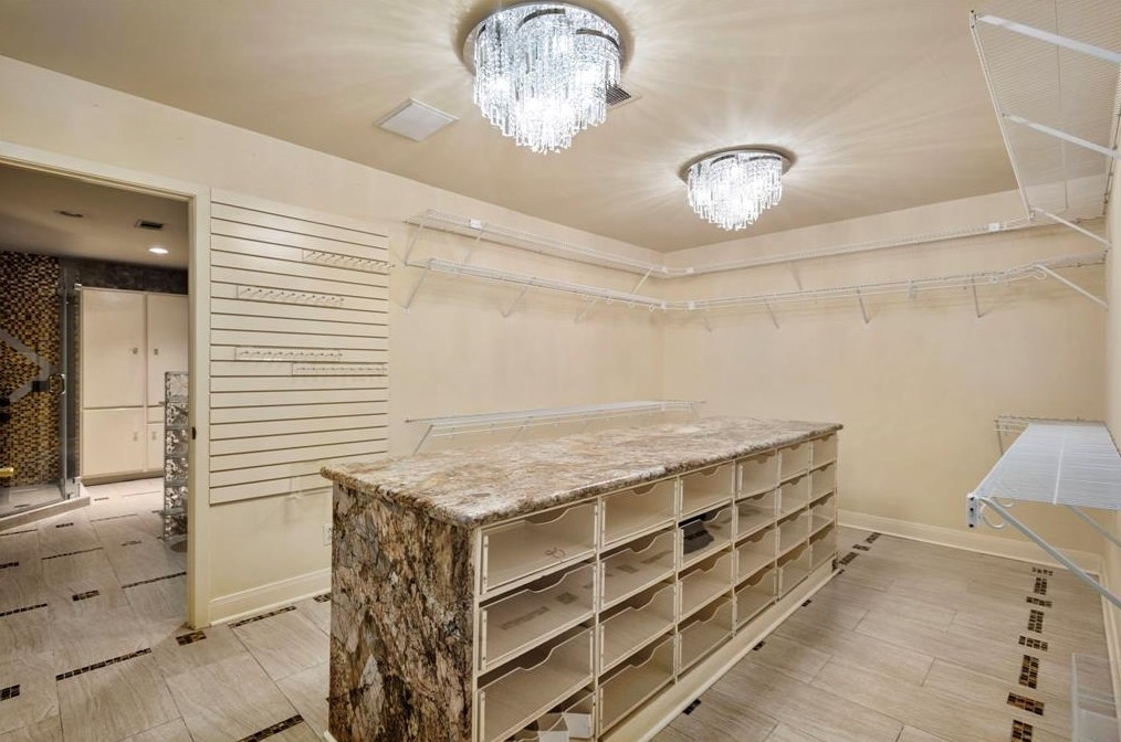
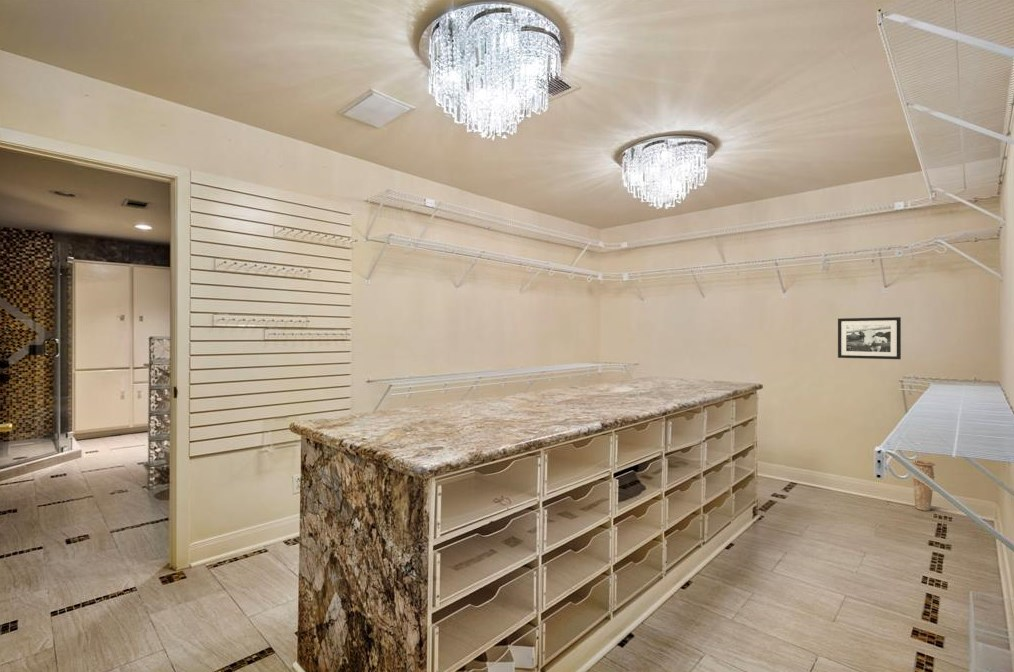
+ vase (923, 485)
+ picture frame (868, 338)
